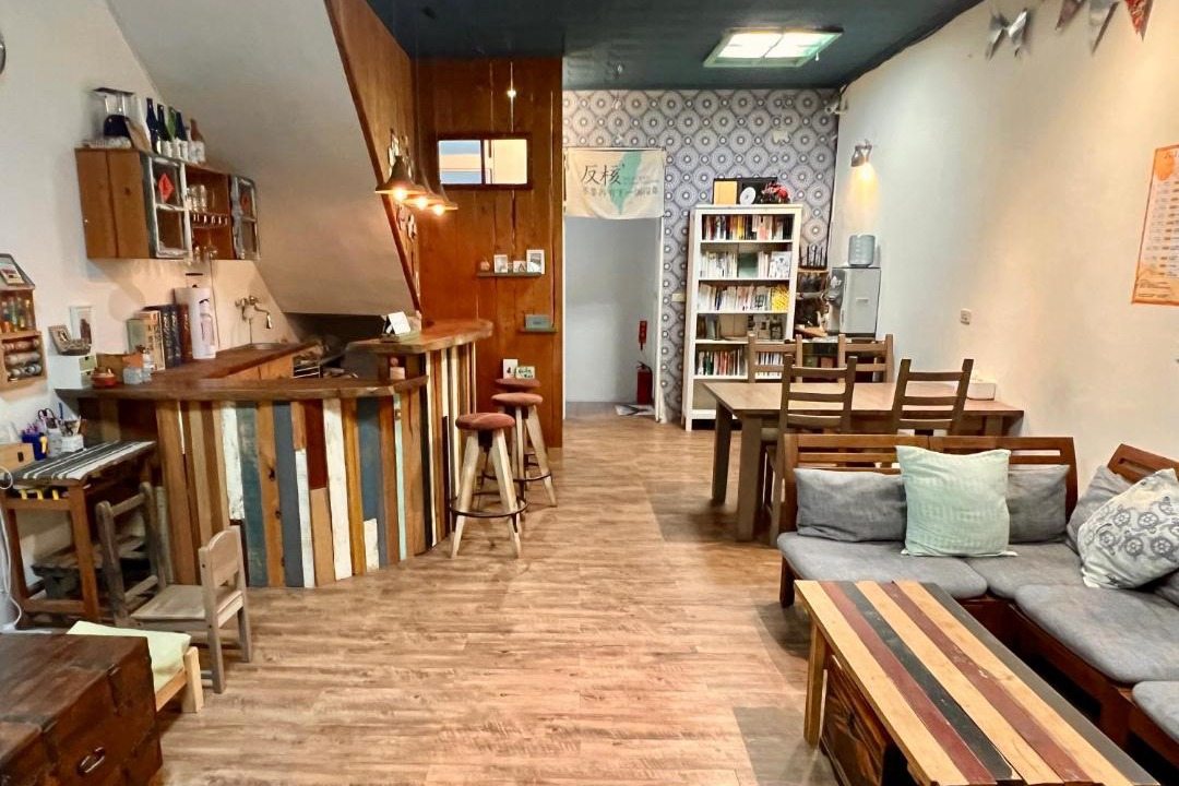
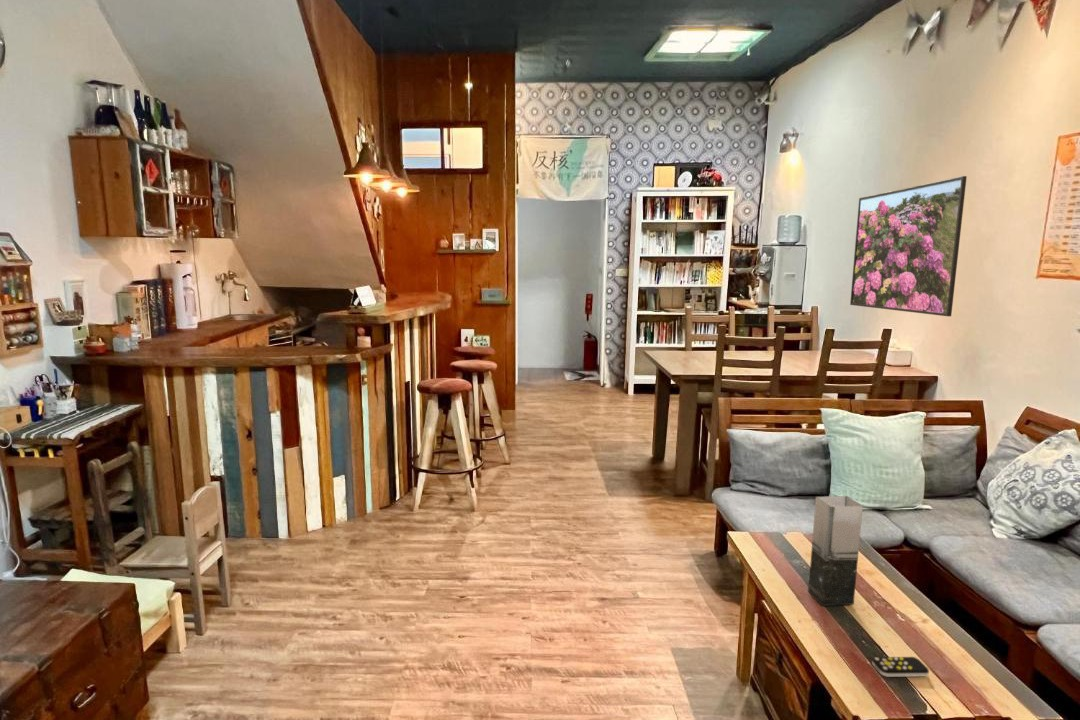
+ remote control (900, 666)
+ vase (834, 550)
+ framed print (899, 250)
